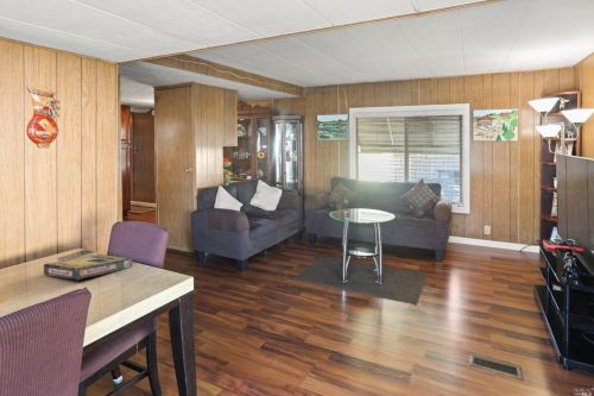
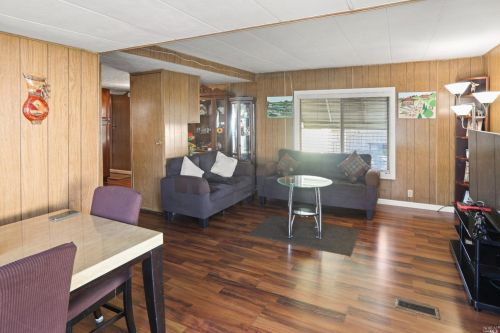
- video game box (89, 265)
